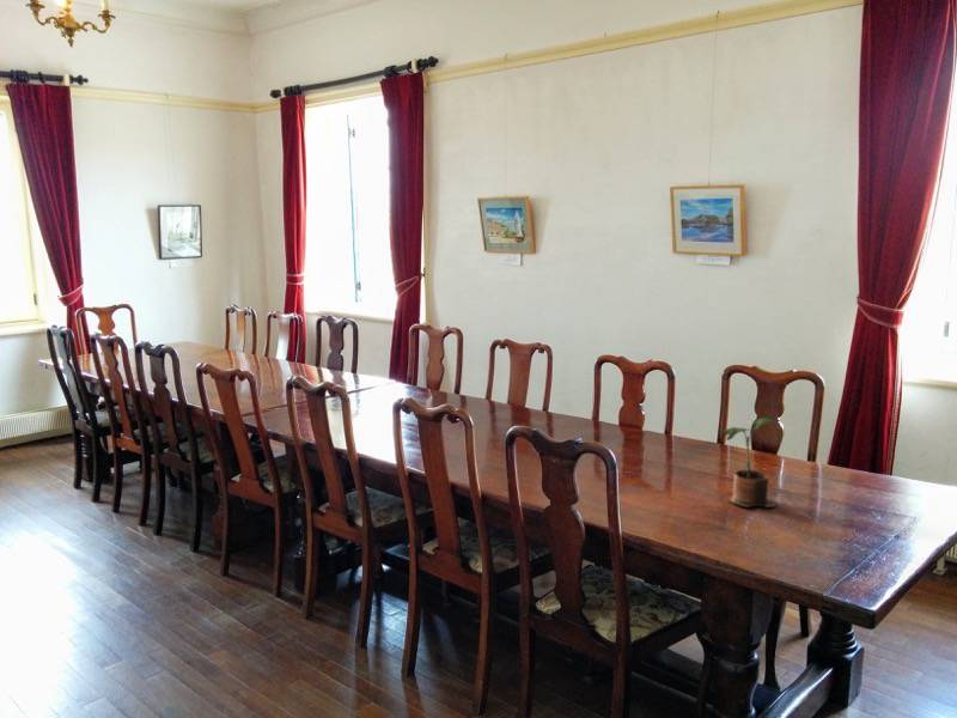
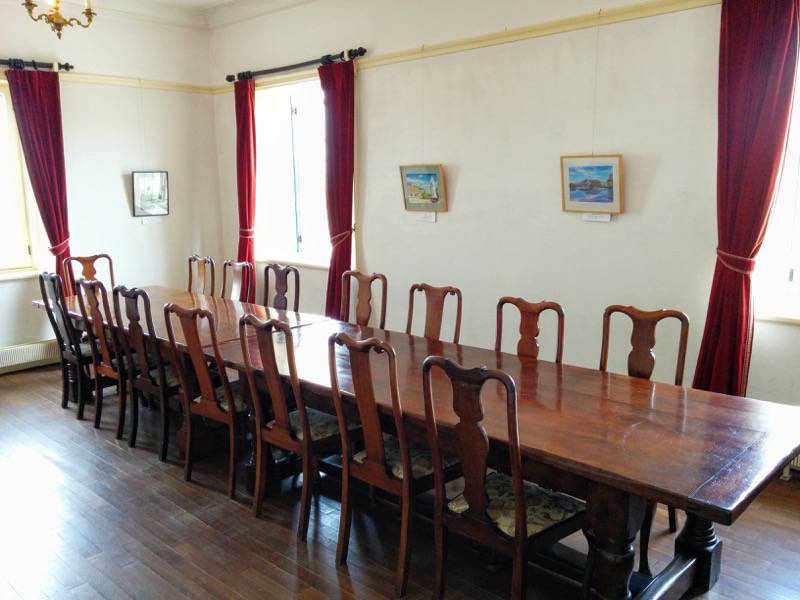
- potted plant (748, 456)
